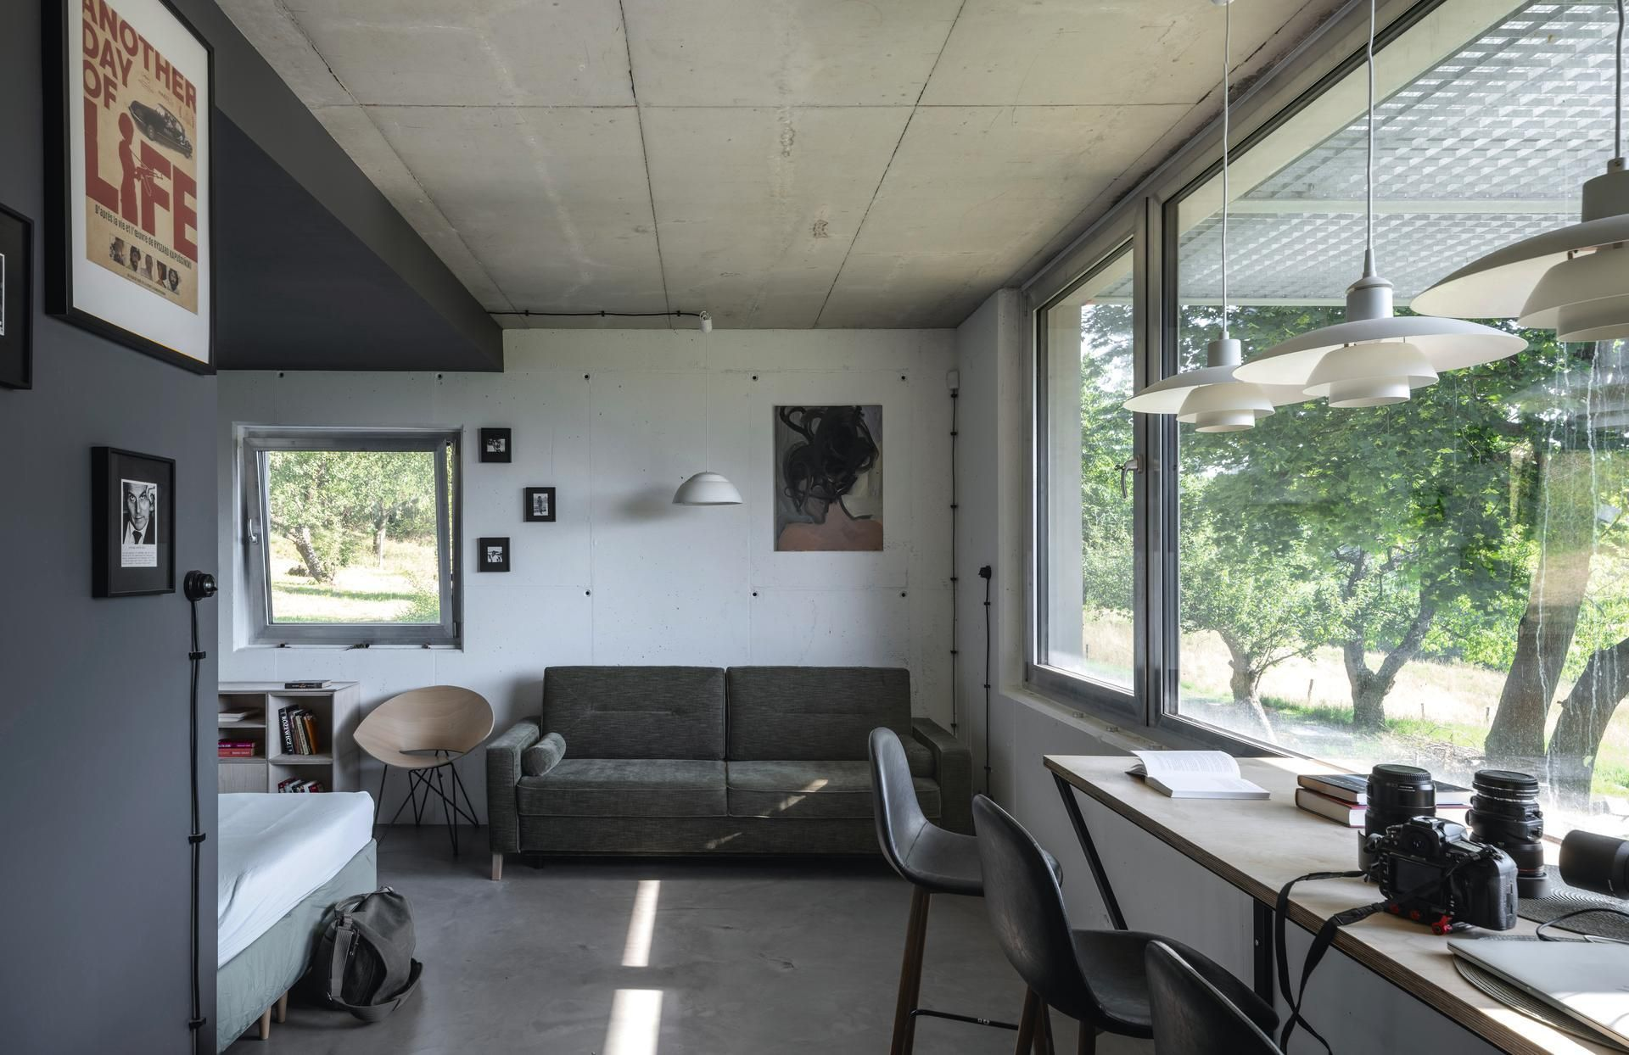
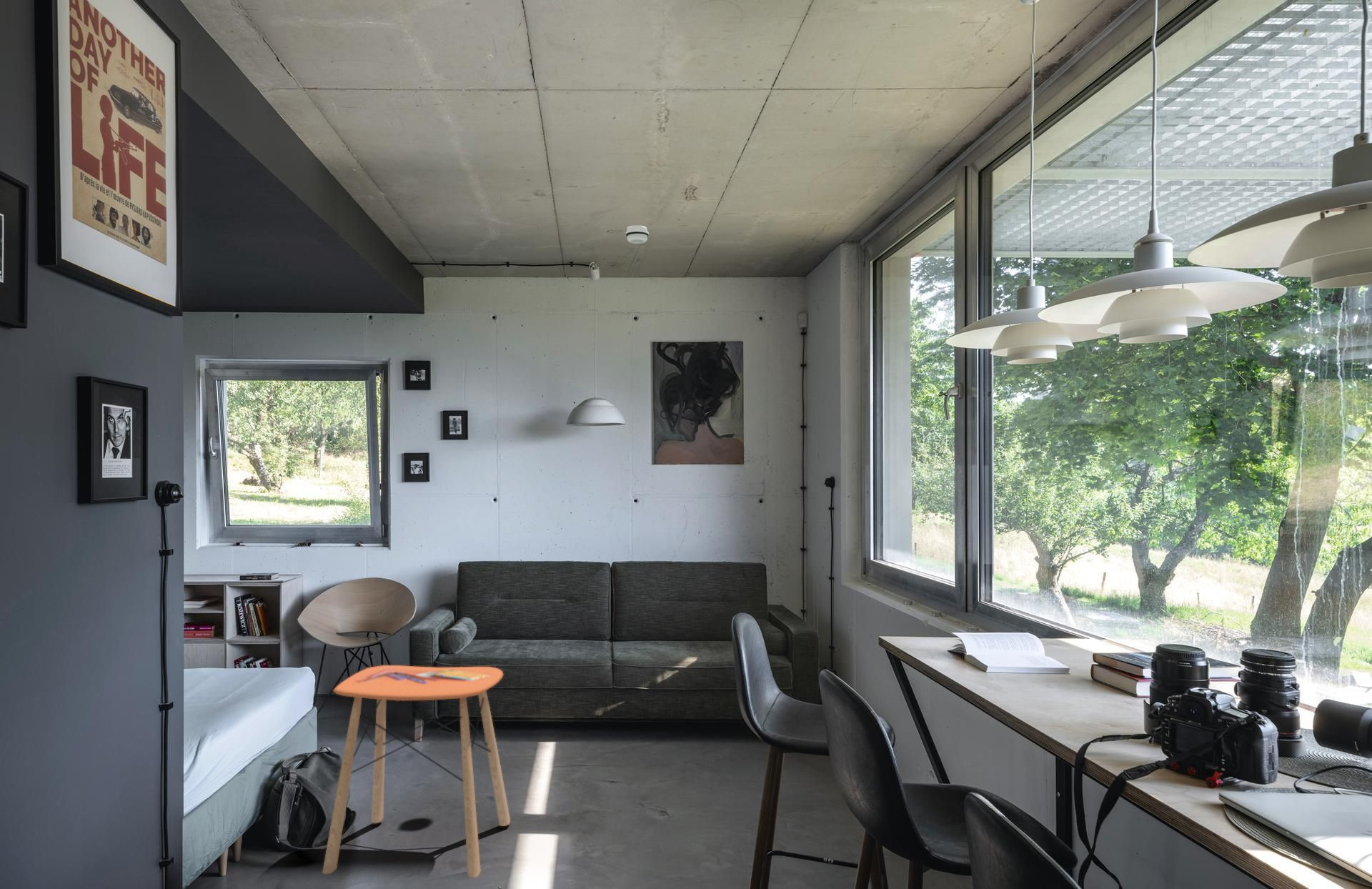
+ side table (424, 757)
+ smoke detector (637, 234)
